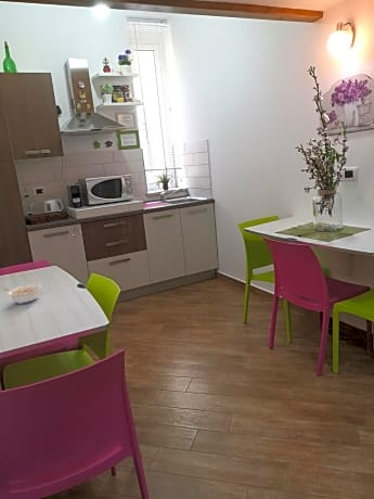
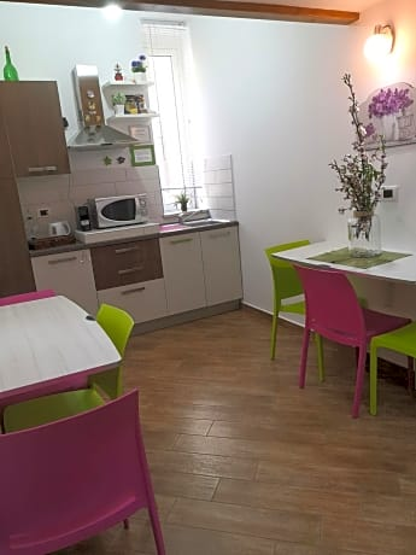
- legume (24, 294)
